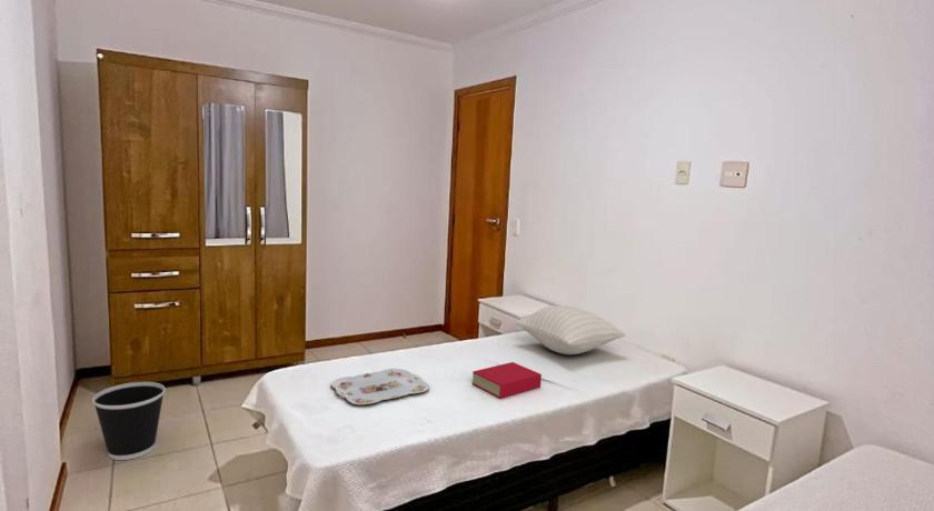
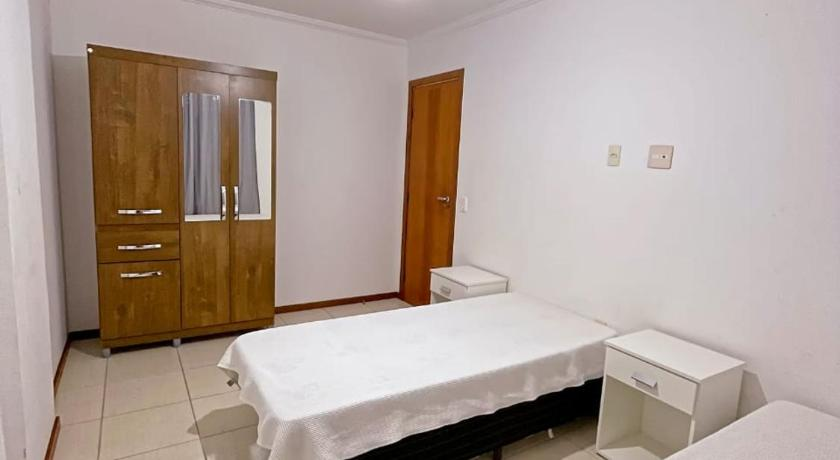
- wastebasket (130, 421)
- pillow (568, 329)
- serving tray (380, 385)
- book (506, 379)
